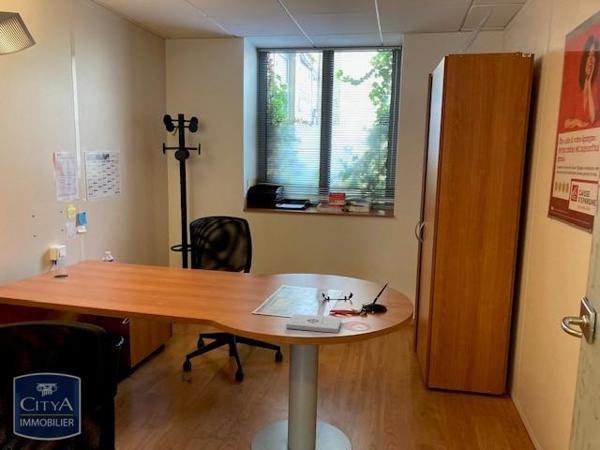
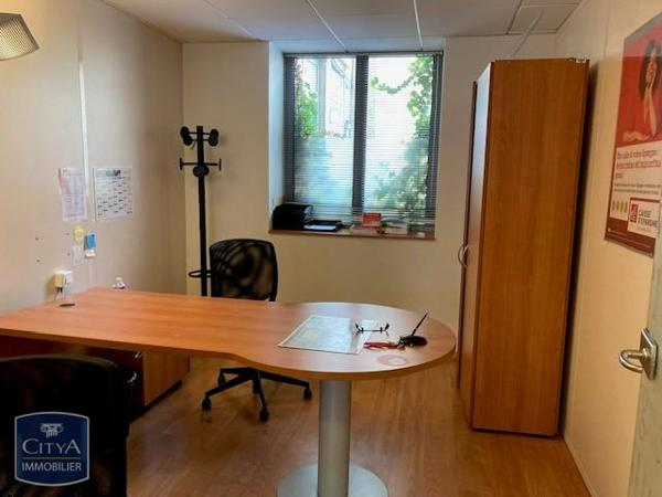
- notepad (314, 323)
